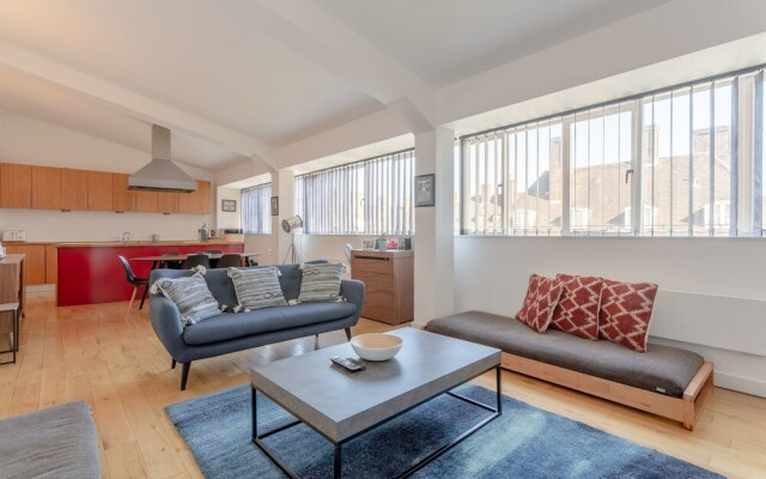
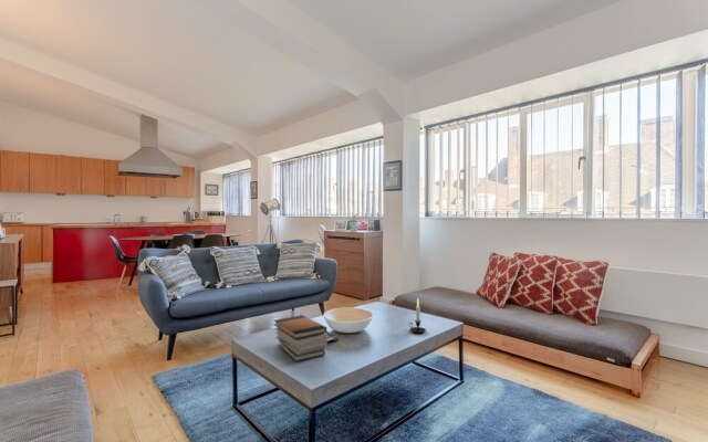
+ book stack (300, 336)
+ candle (416, 314)
